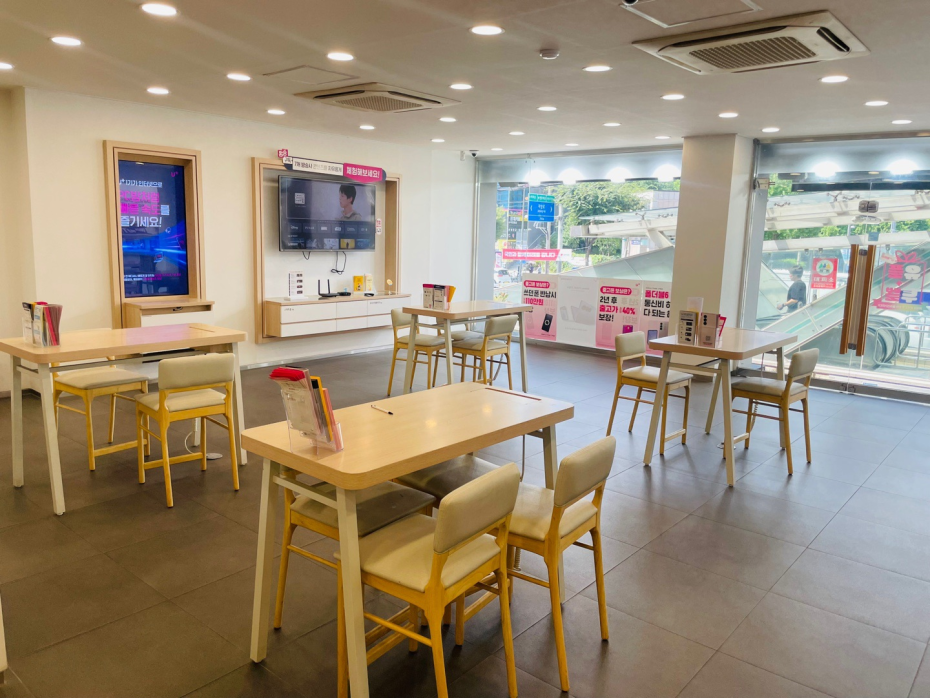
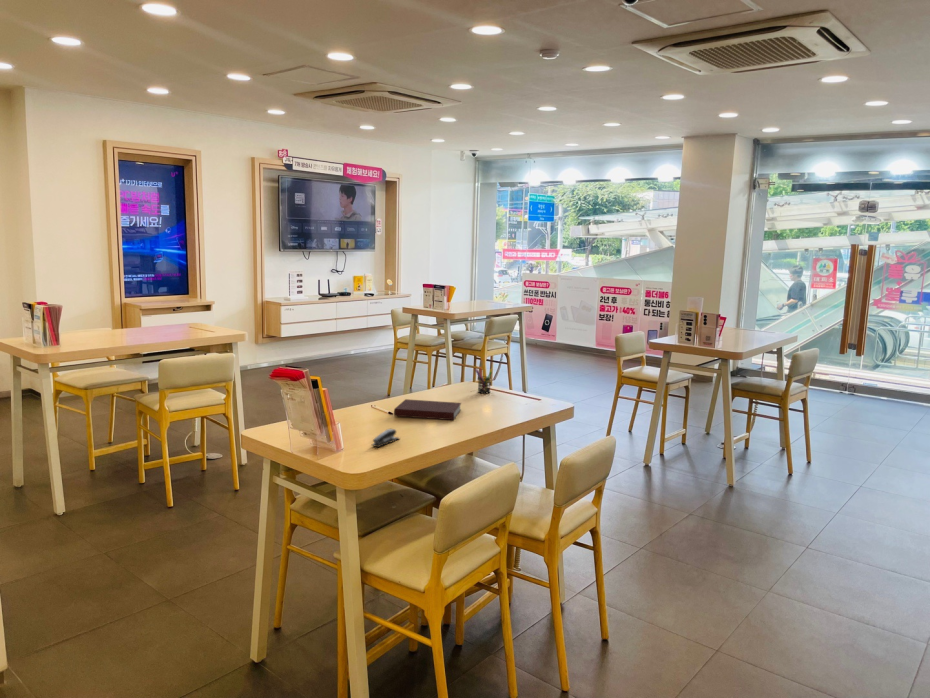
+ stapler (385, 436)
+ notebook (428, 409)
+ pen holder (484, 379)
